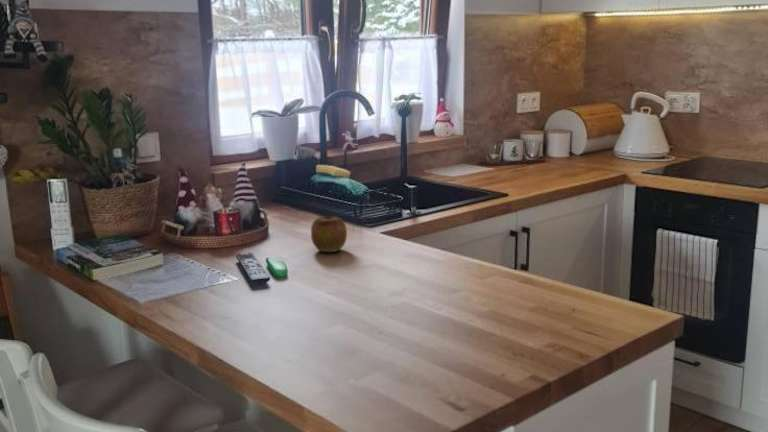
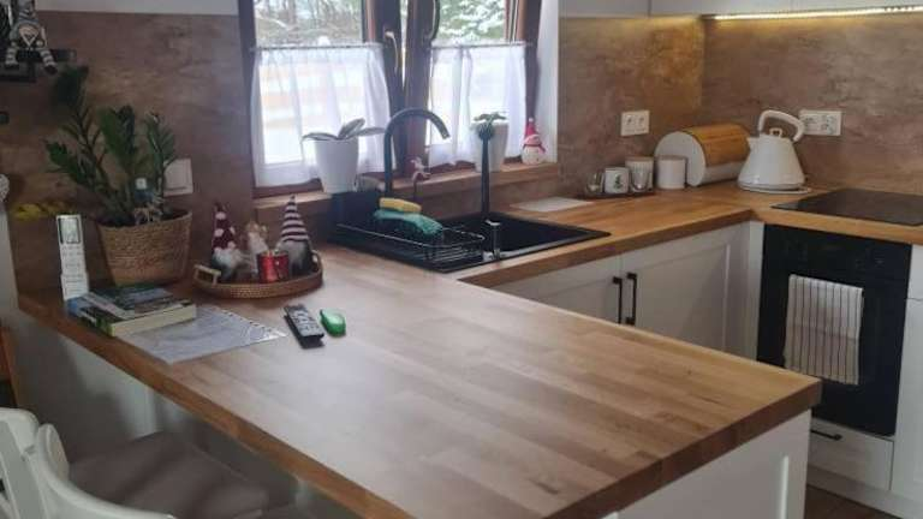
- apple (328, 231)
